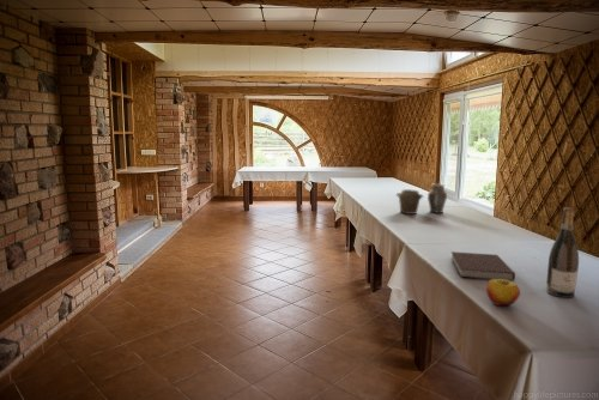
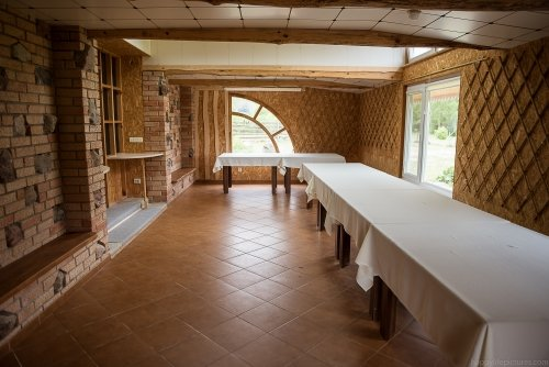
- apple (502, 291)
- jar set (420, 198)
- wine bottle (564, 251)
- notebook (479, 265)
